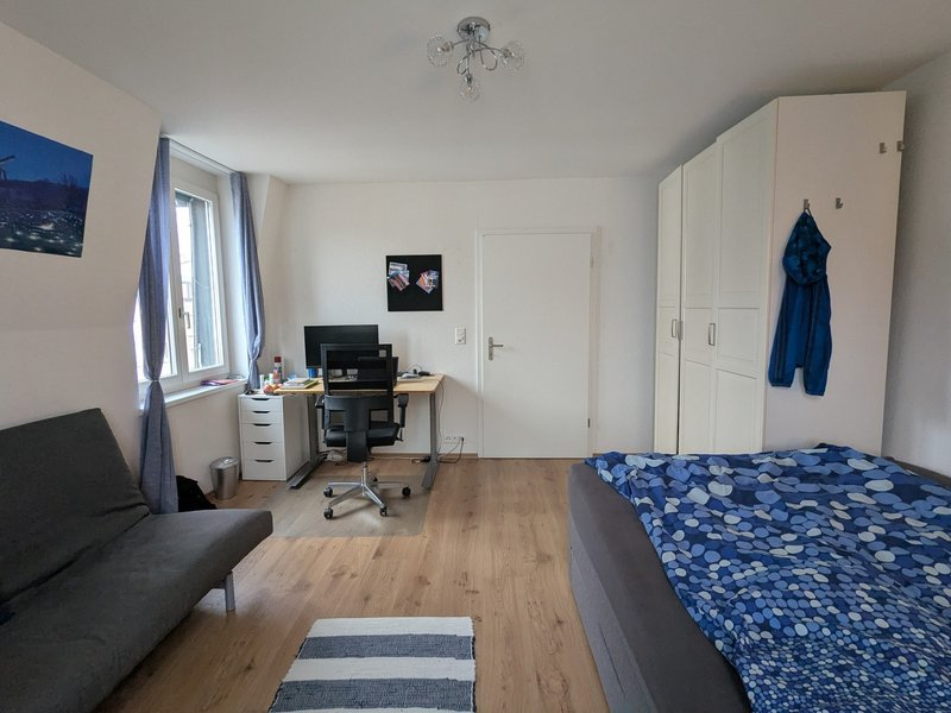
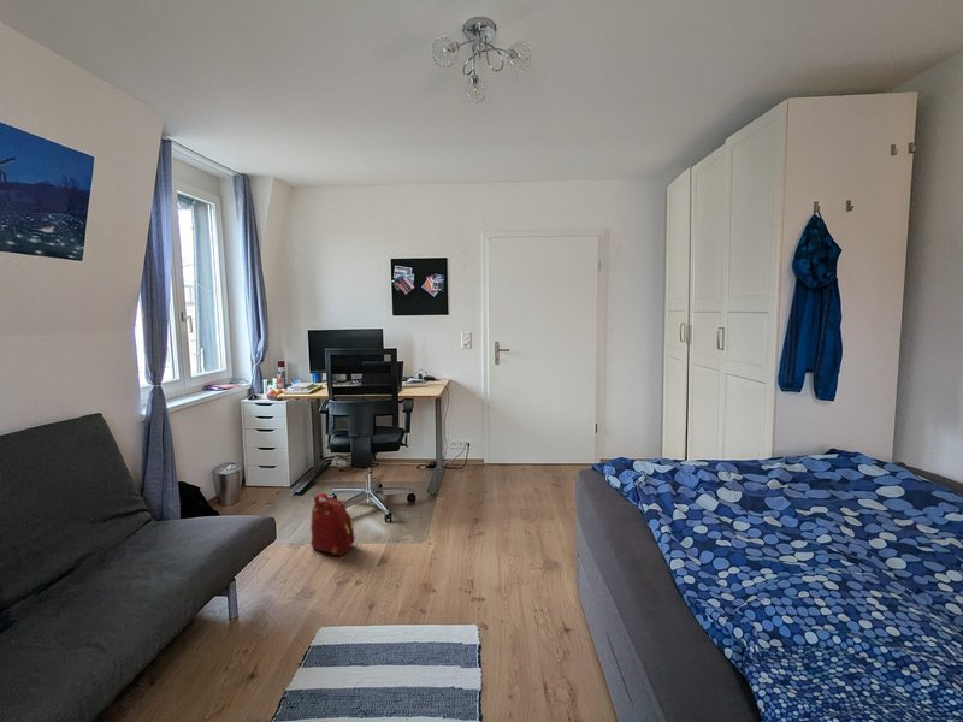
+ backpack (331, 519)
